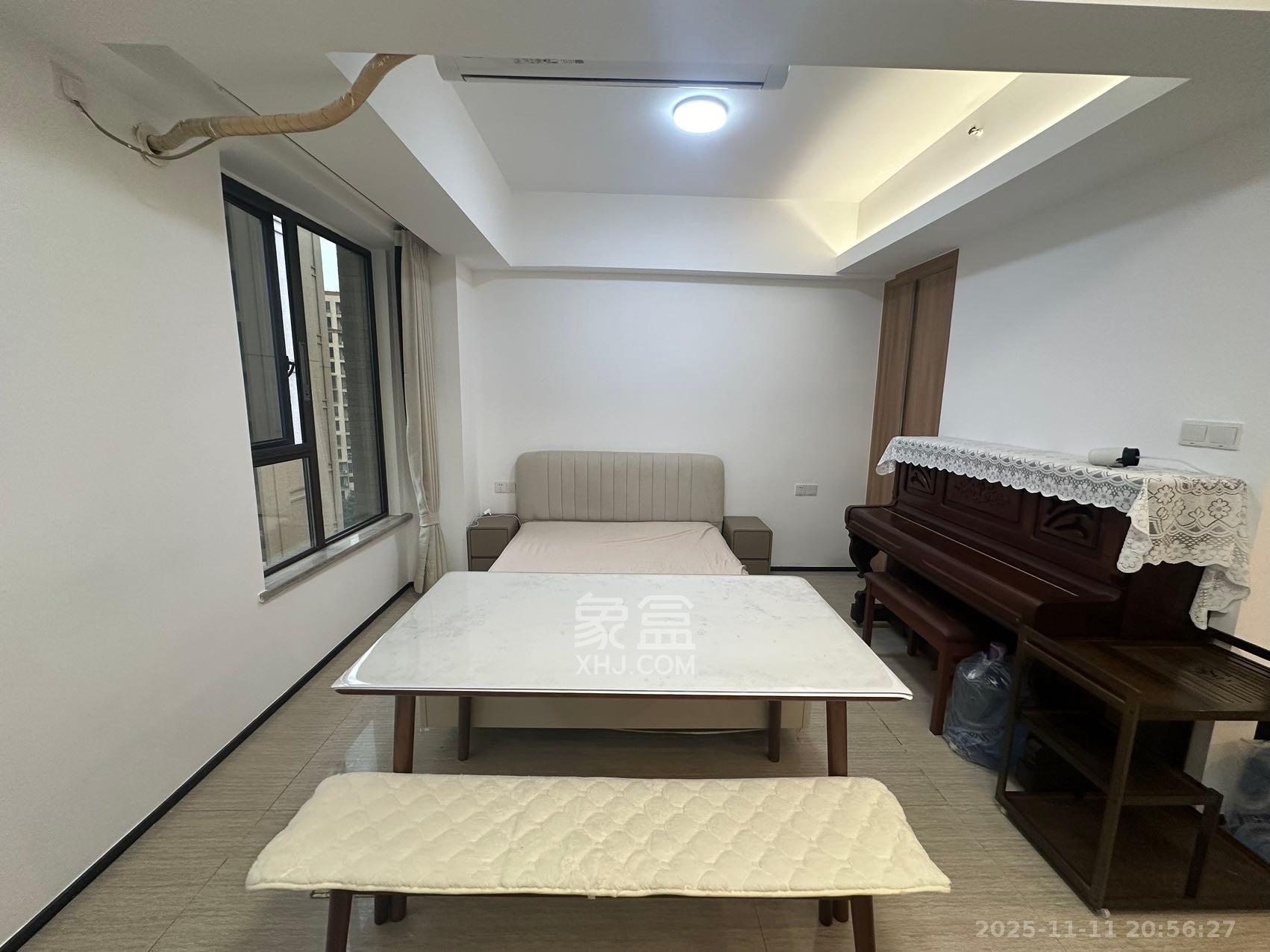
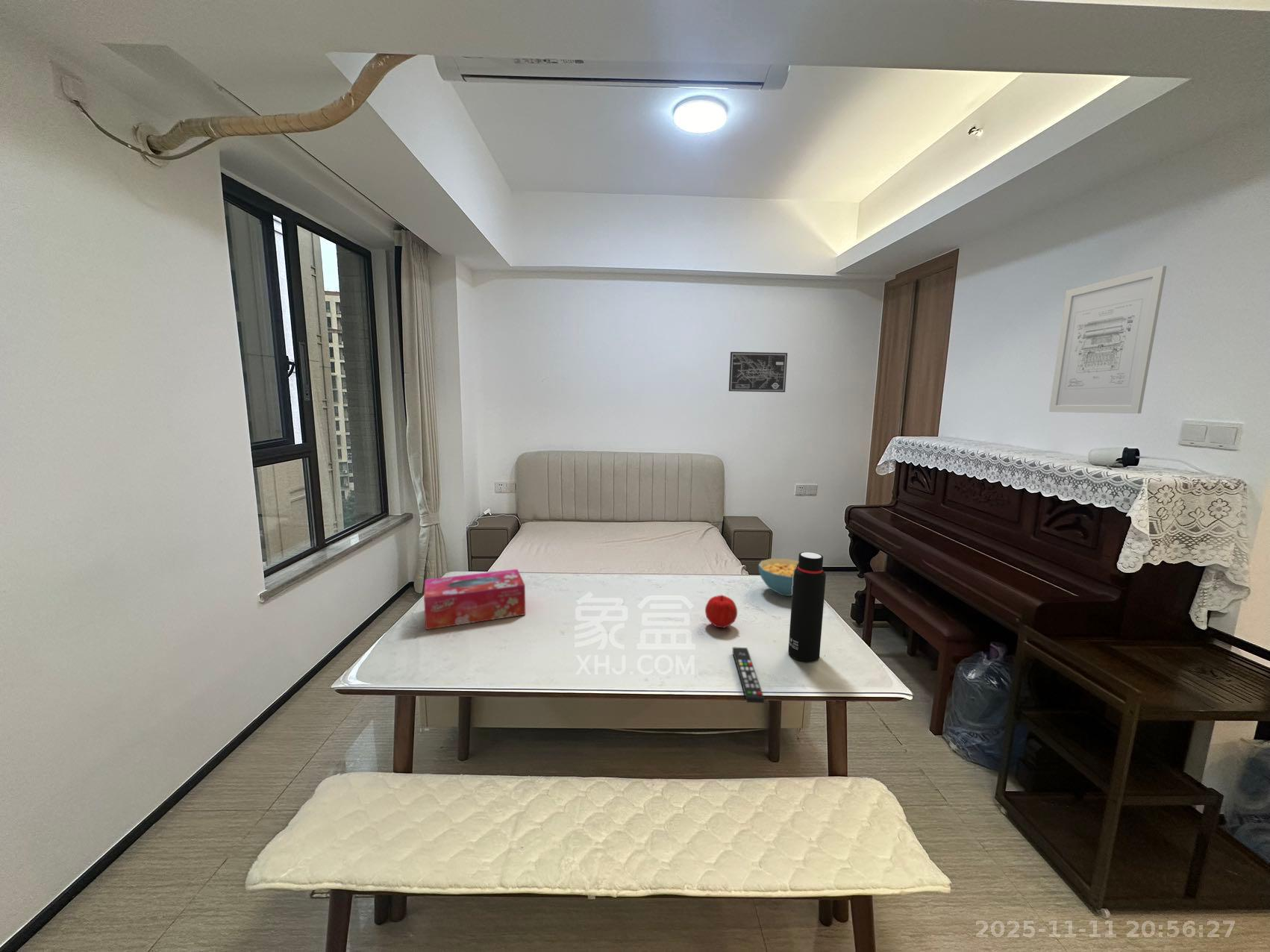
+ wall art (757, 372)
+ tissue box (475, 597)
+ fruit (721, 610)
+ water bottle (805, 604)
+ wall art (1101, 347)
+ cereal bowl (786, 580)
+ remote control (746, 672)
